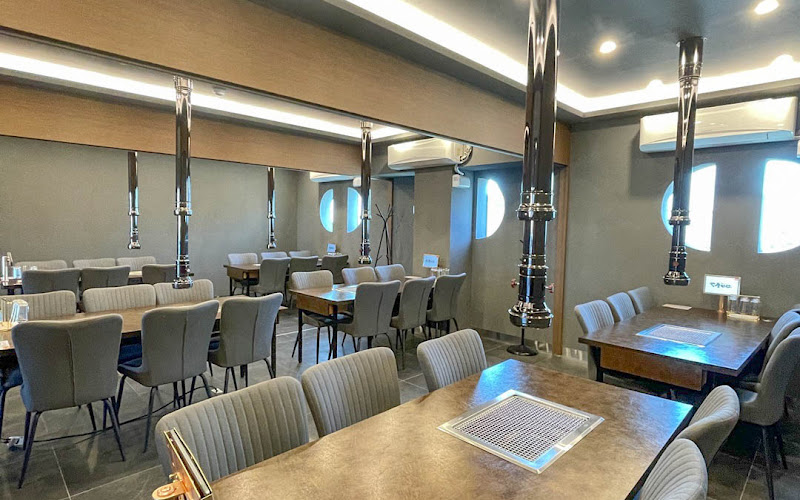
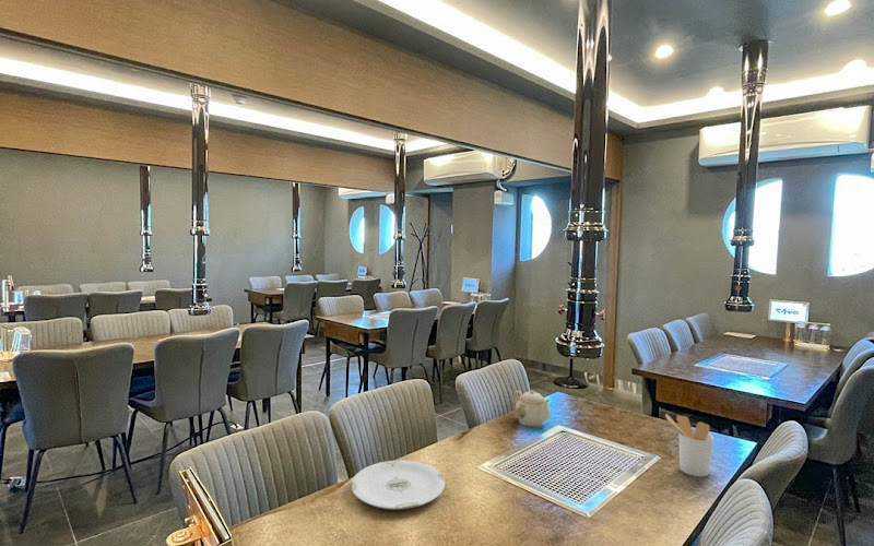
+ teapot (531, 405)
+ utensil holder (686, 442)
+ plate (398, 485)
